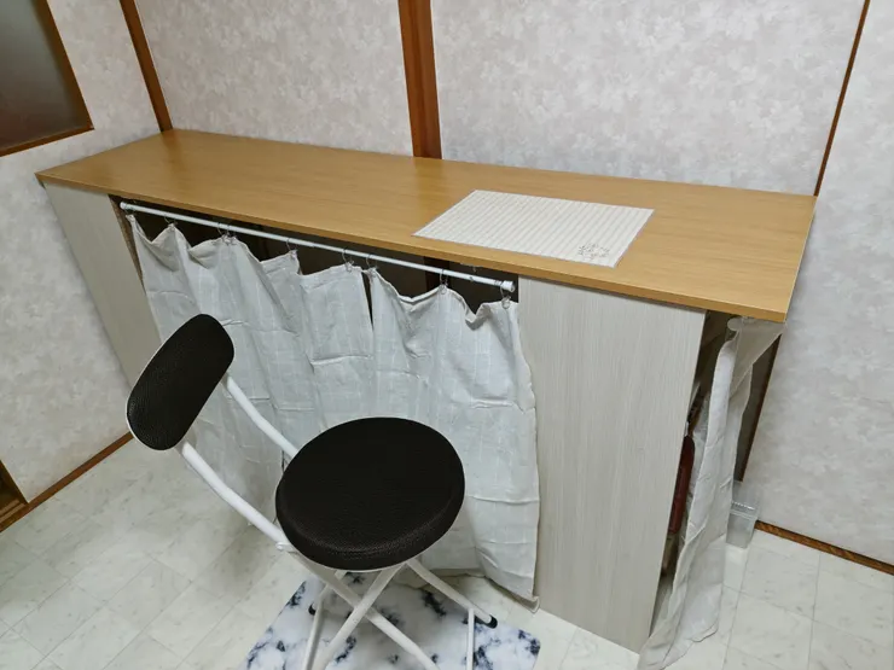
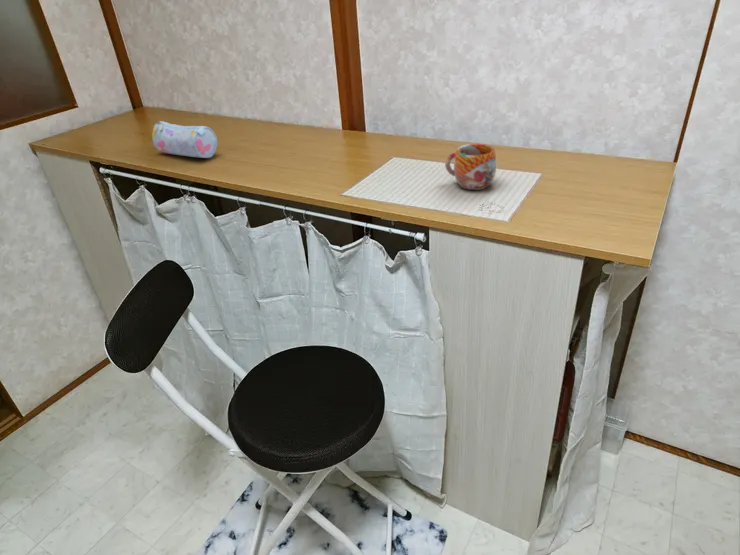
+ pencil case (184, 139)
+ mug (470, 166)
